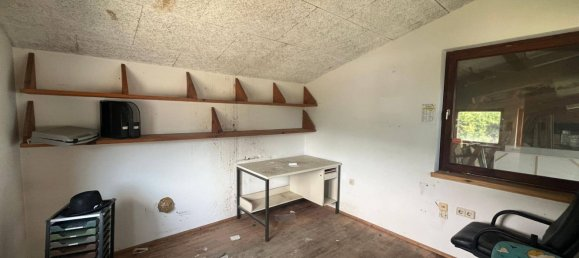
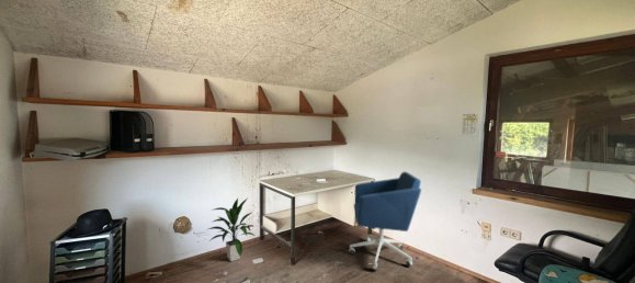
+ indoor plant (233, 229)
+ office chair (383, 214)
